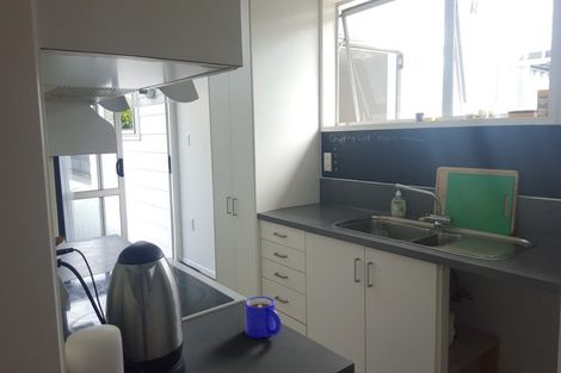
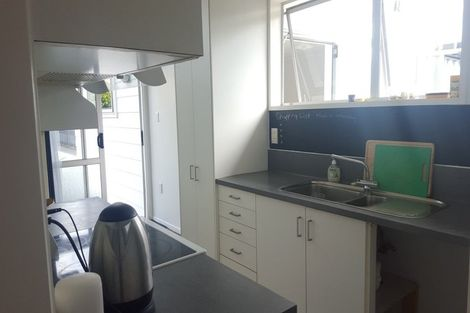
- mug (265, 318)
